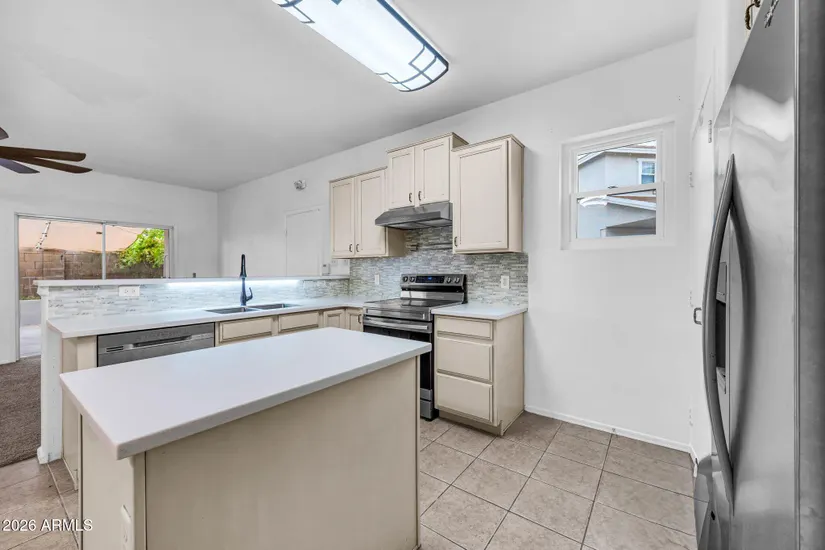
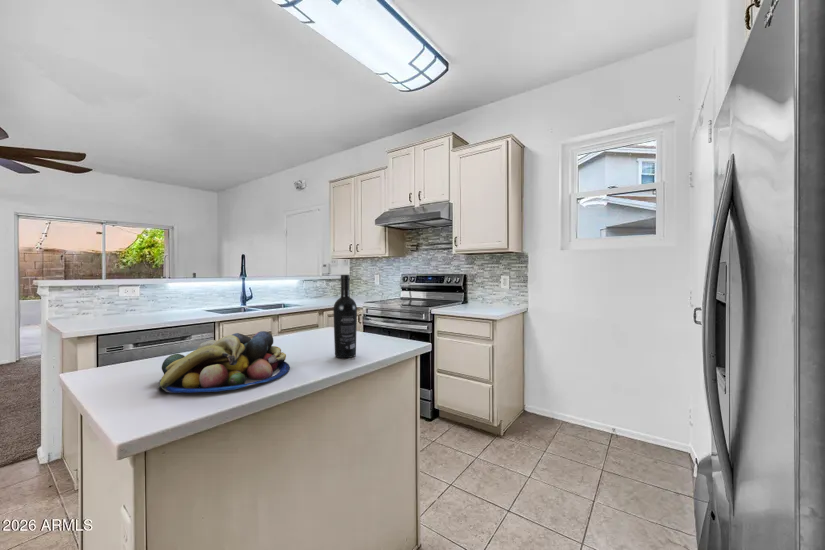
+ fruit bowl (229, 354)
+ wine bottle (345, 315)
